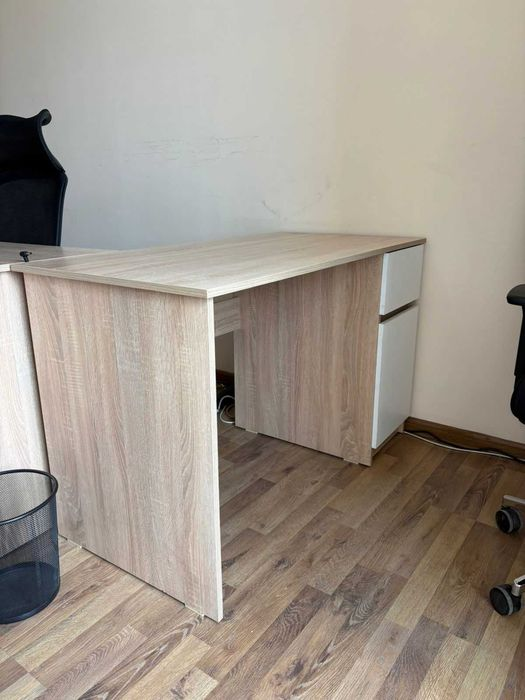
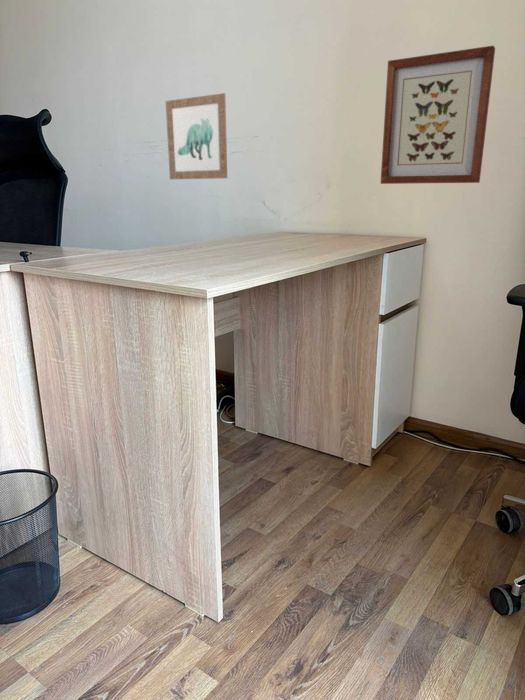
+ wall art (196, 139)
+ wall art (433, 121)
